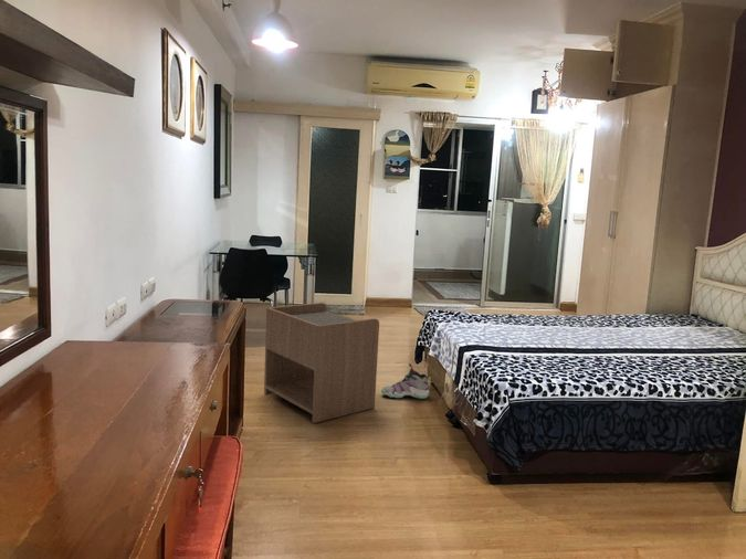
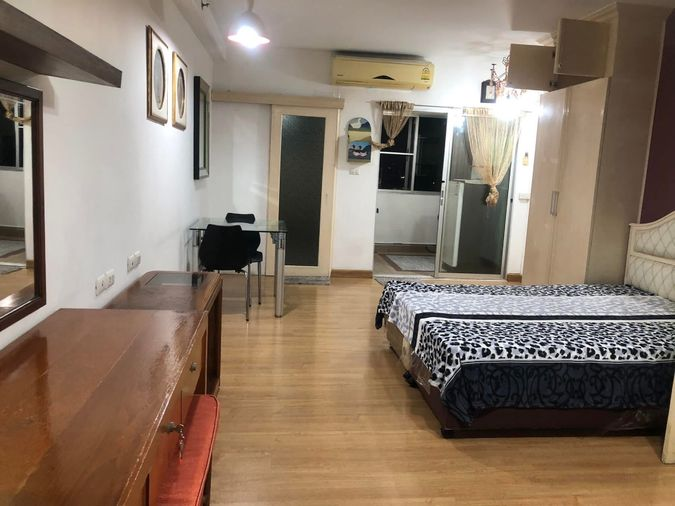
- nightstand (322, 357)
- sneaker (406, 379)
